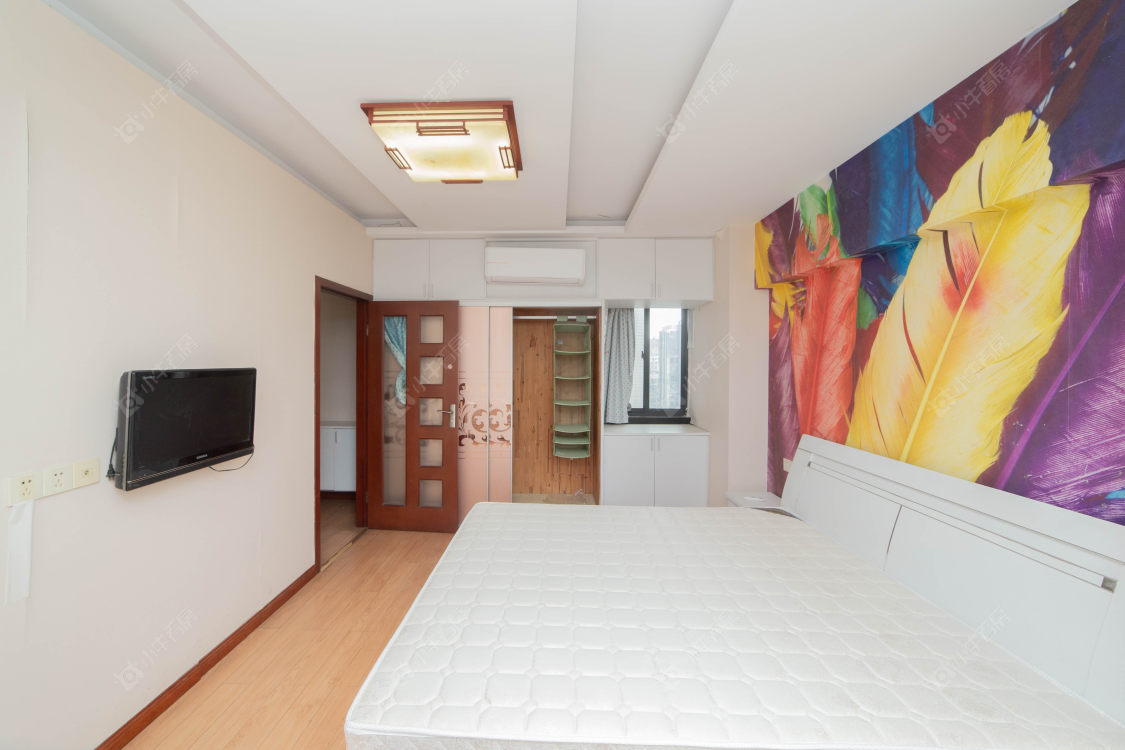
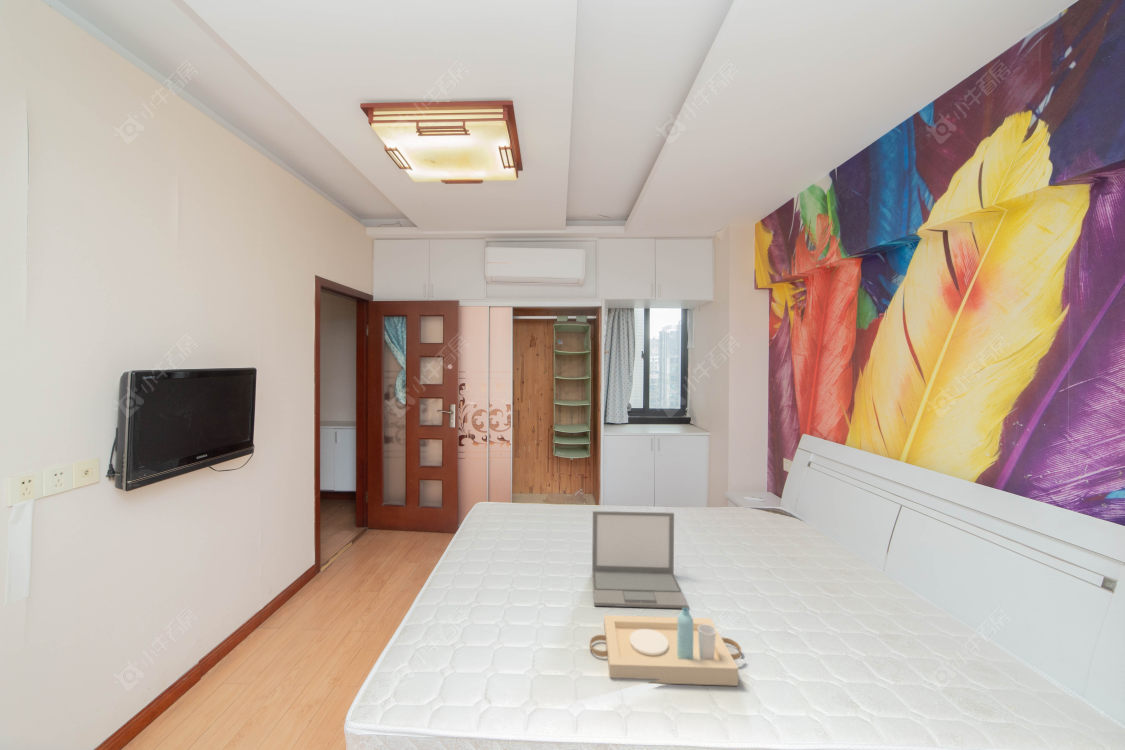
+ laptop (636, 555)
+ serving tray (664, 626)
